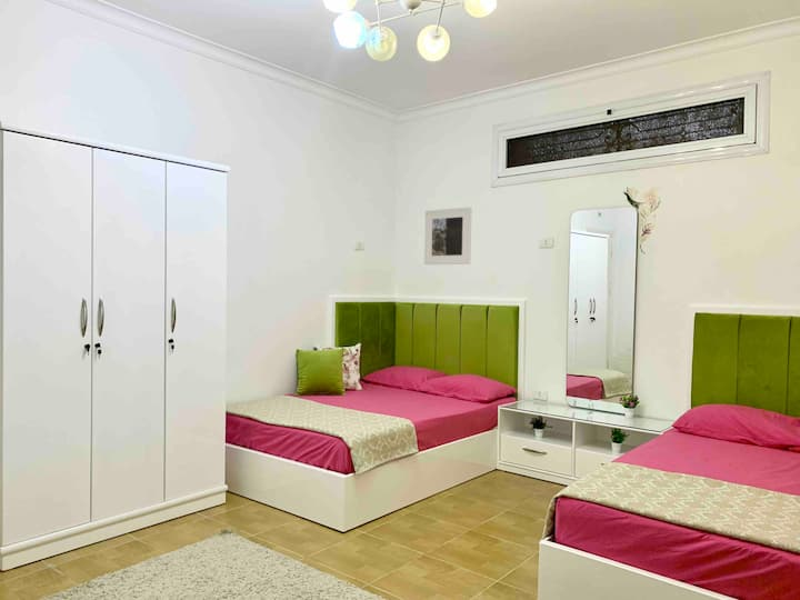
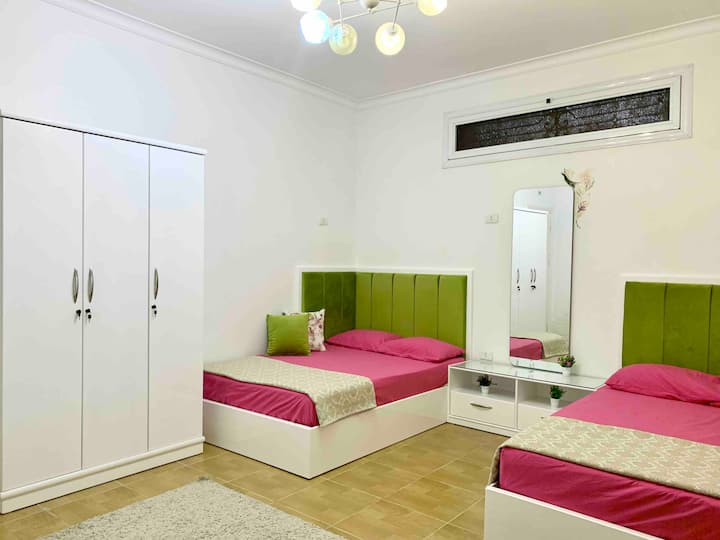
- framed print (447, 237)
